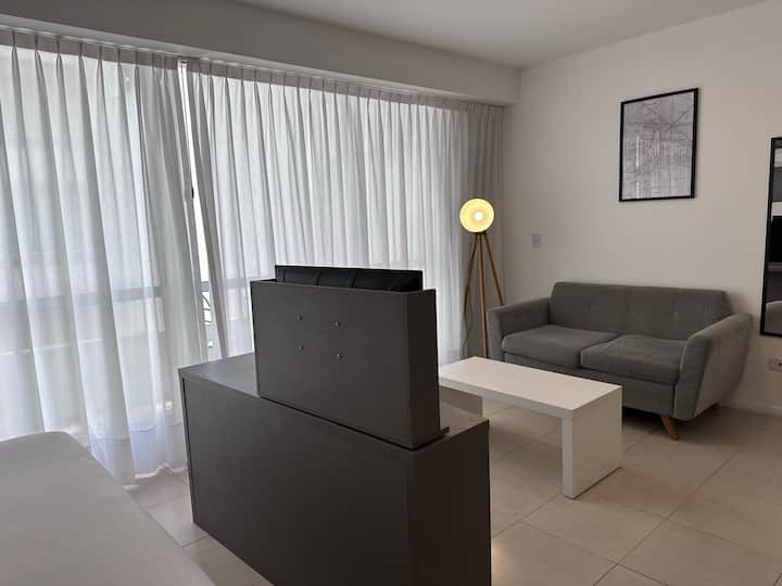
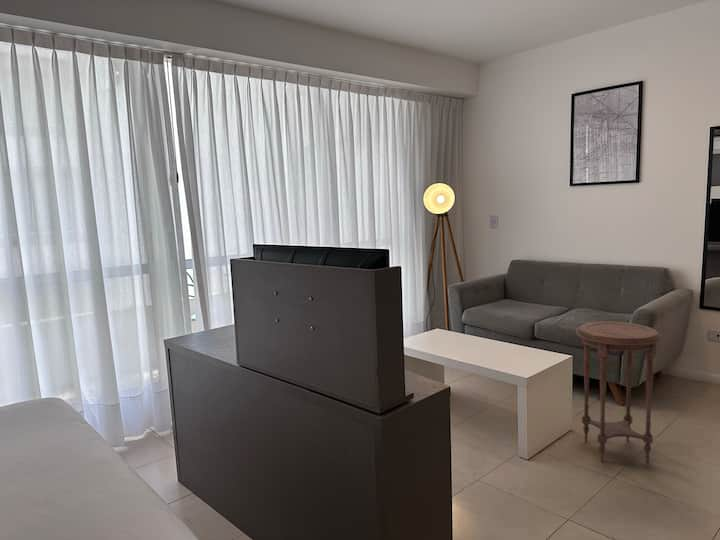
+ side table (605, 390)
